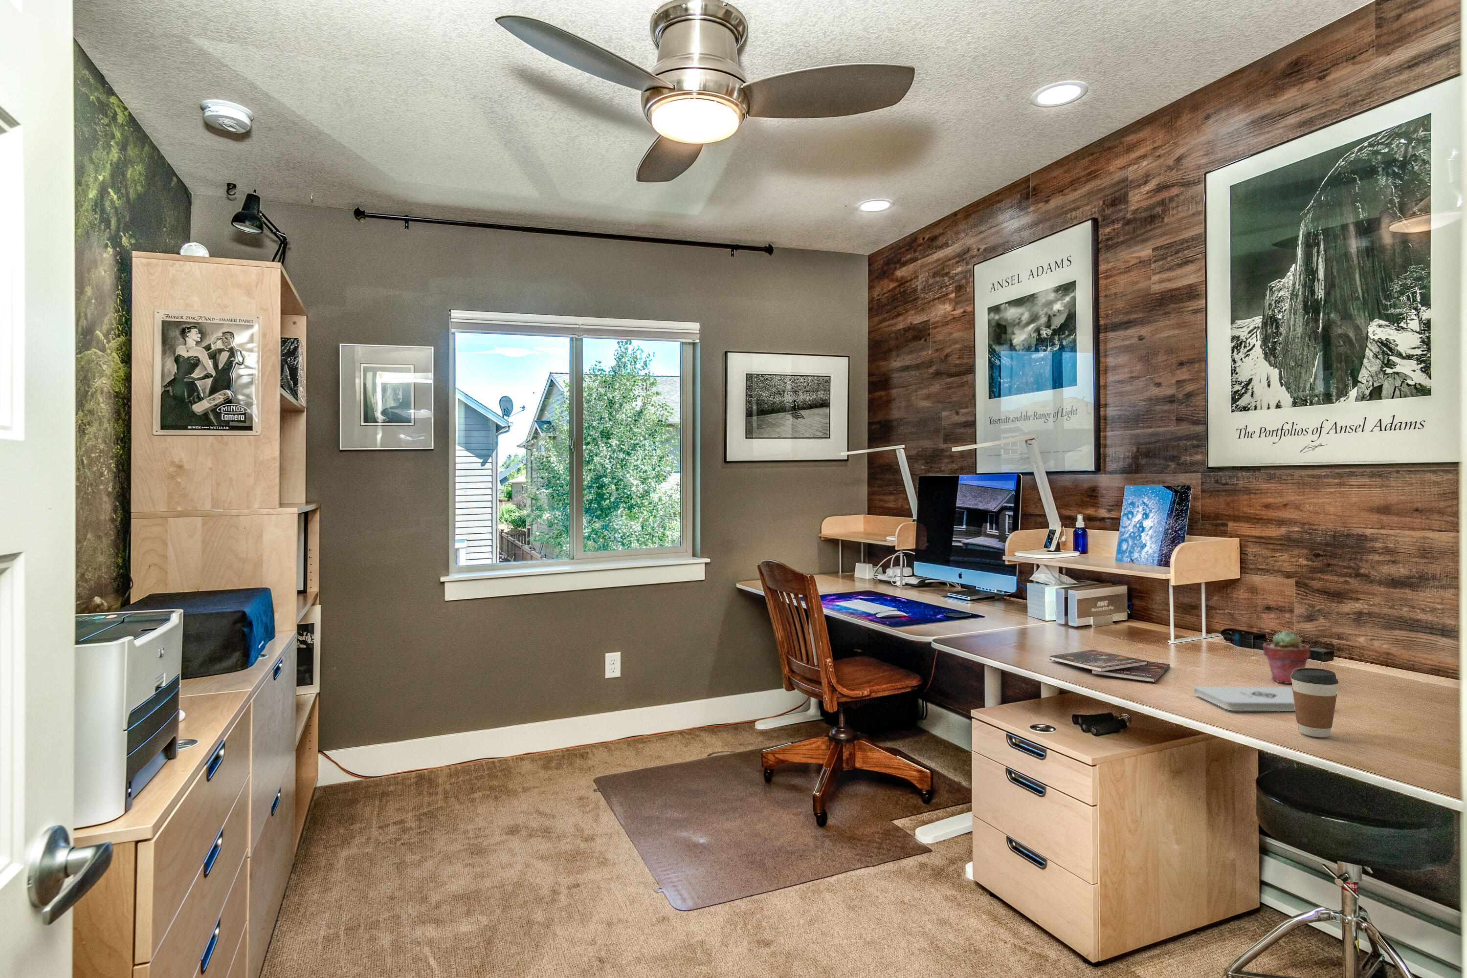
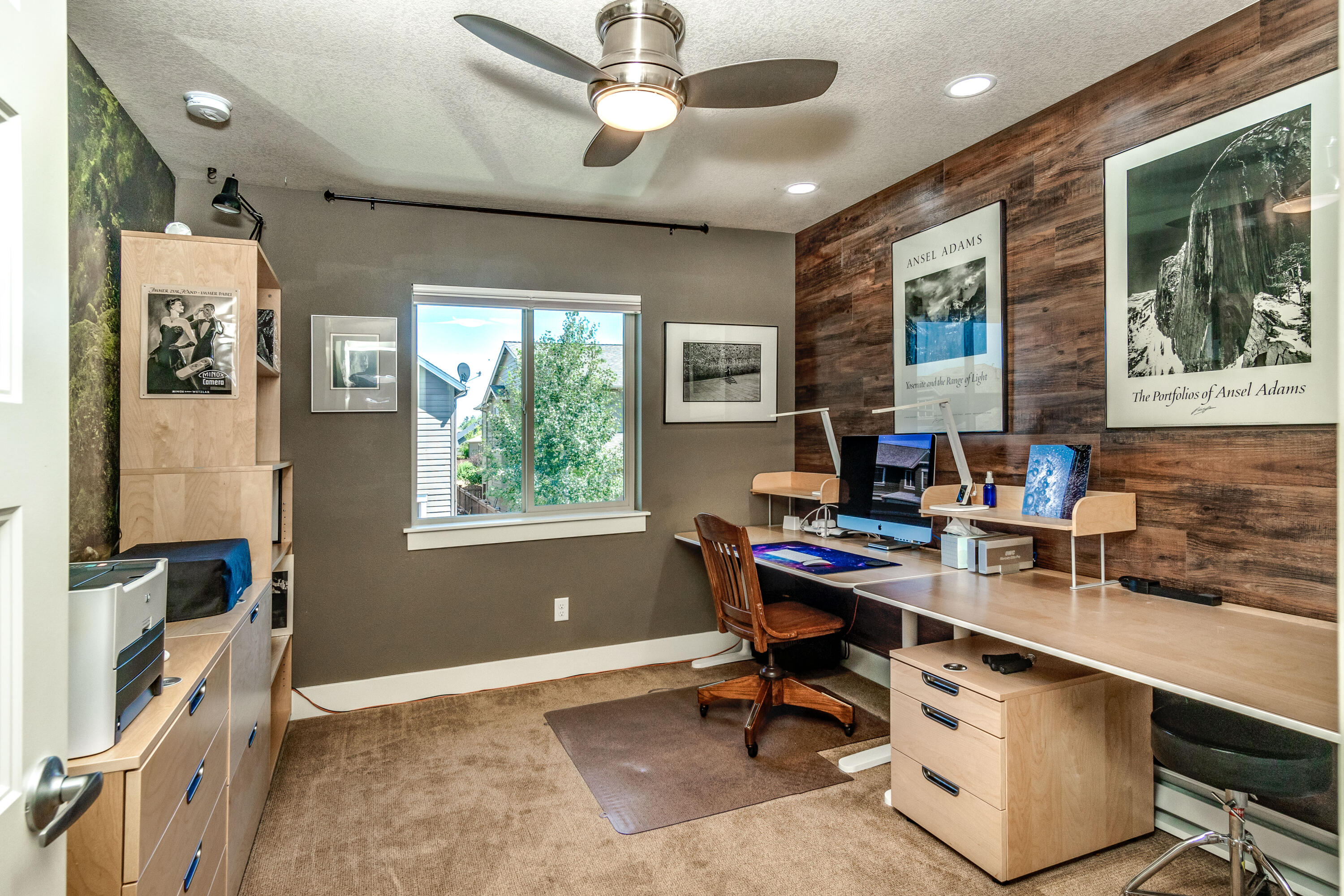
- booklet (1121, 661)
- potted succulent (1286, 655)
- notepad (1260, 699)
- coffee cup (1314, 702)
